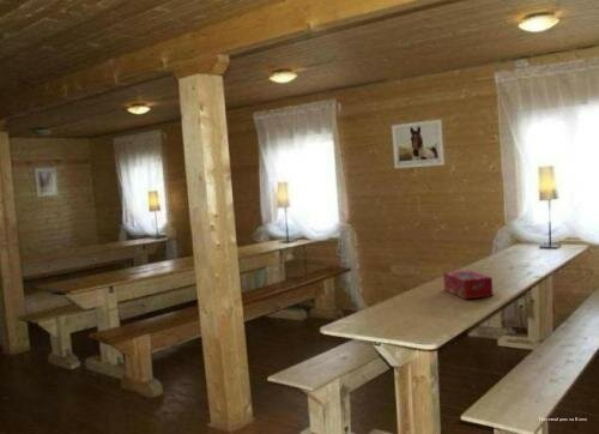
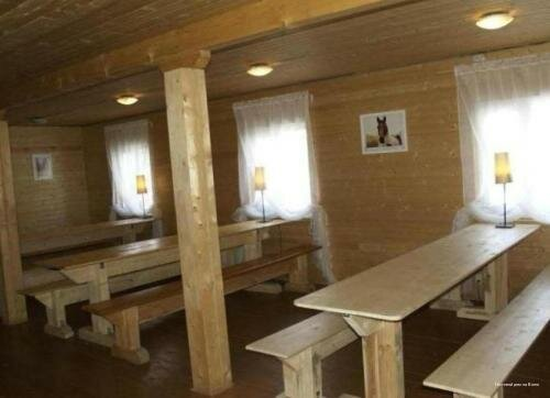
- tissue box (467, 283)
